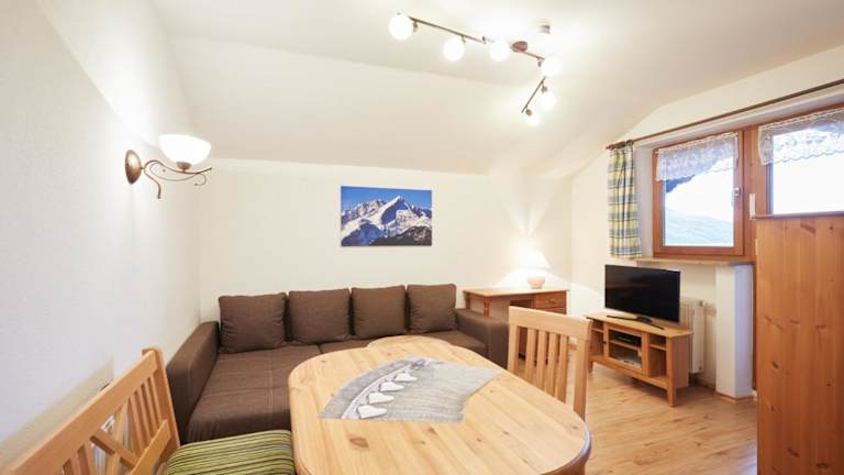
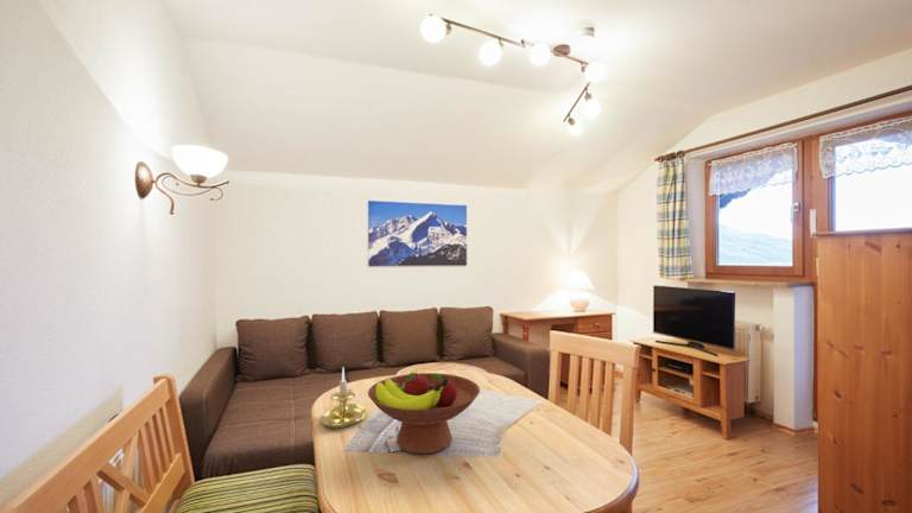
+ candle holder (341, 394)
+ fruit bowl (424, 405)
